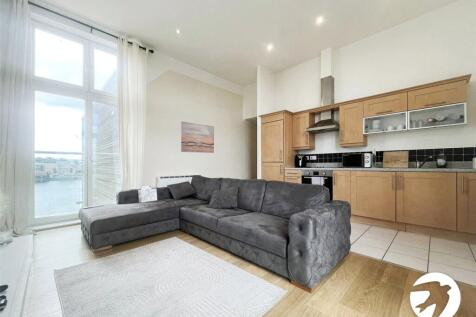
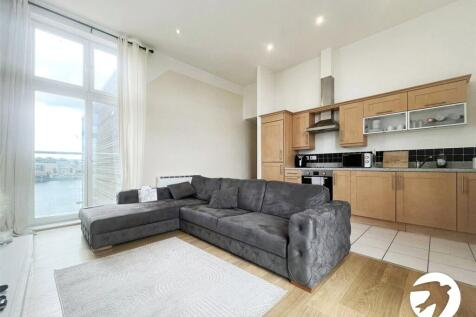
- wall art (198, 138)
